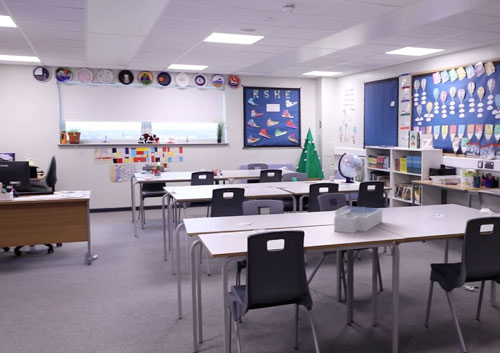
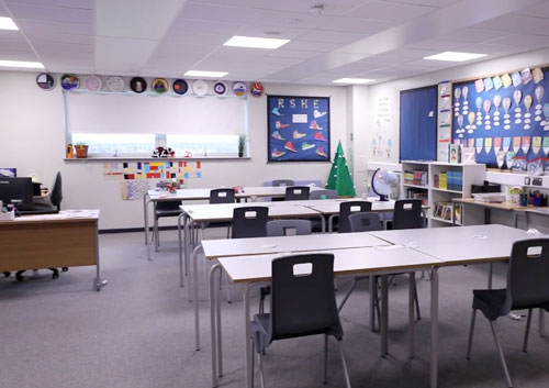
- desk organizer (353, 218)
